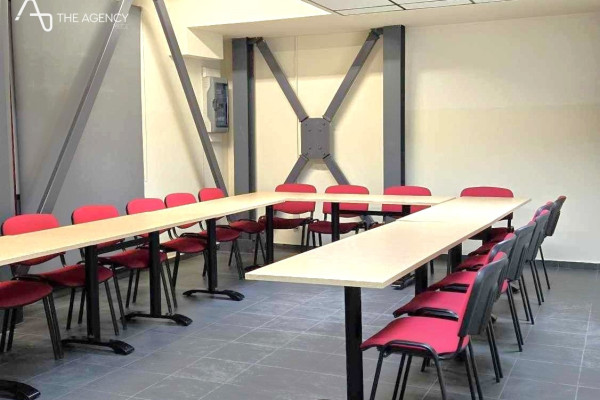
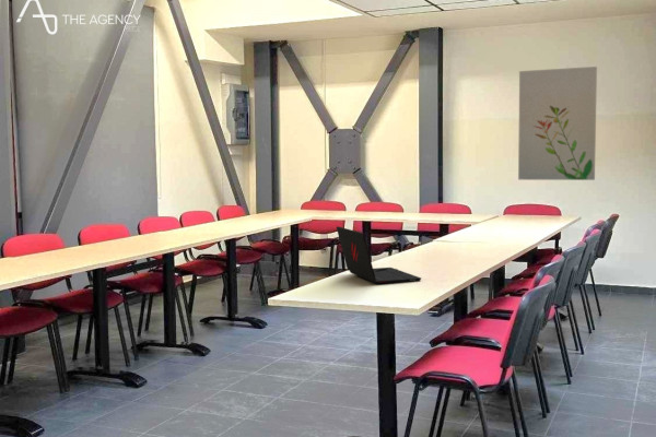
+ wall art (557, 125)
+ laptop (368, 253)
